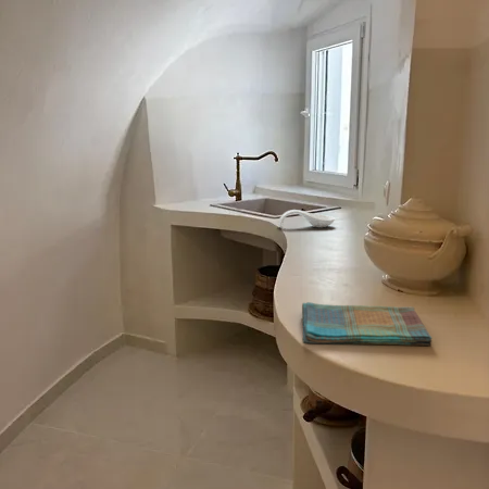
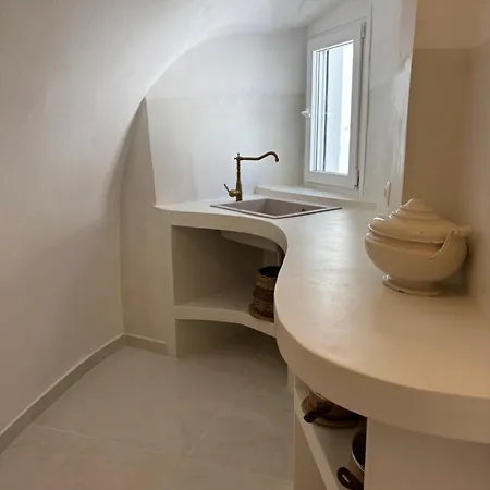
- dish towel (361, 322)
- spoon rest (306, 217)
